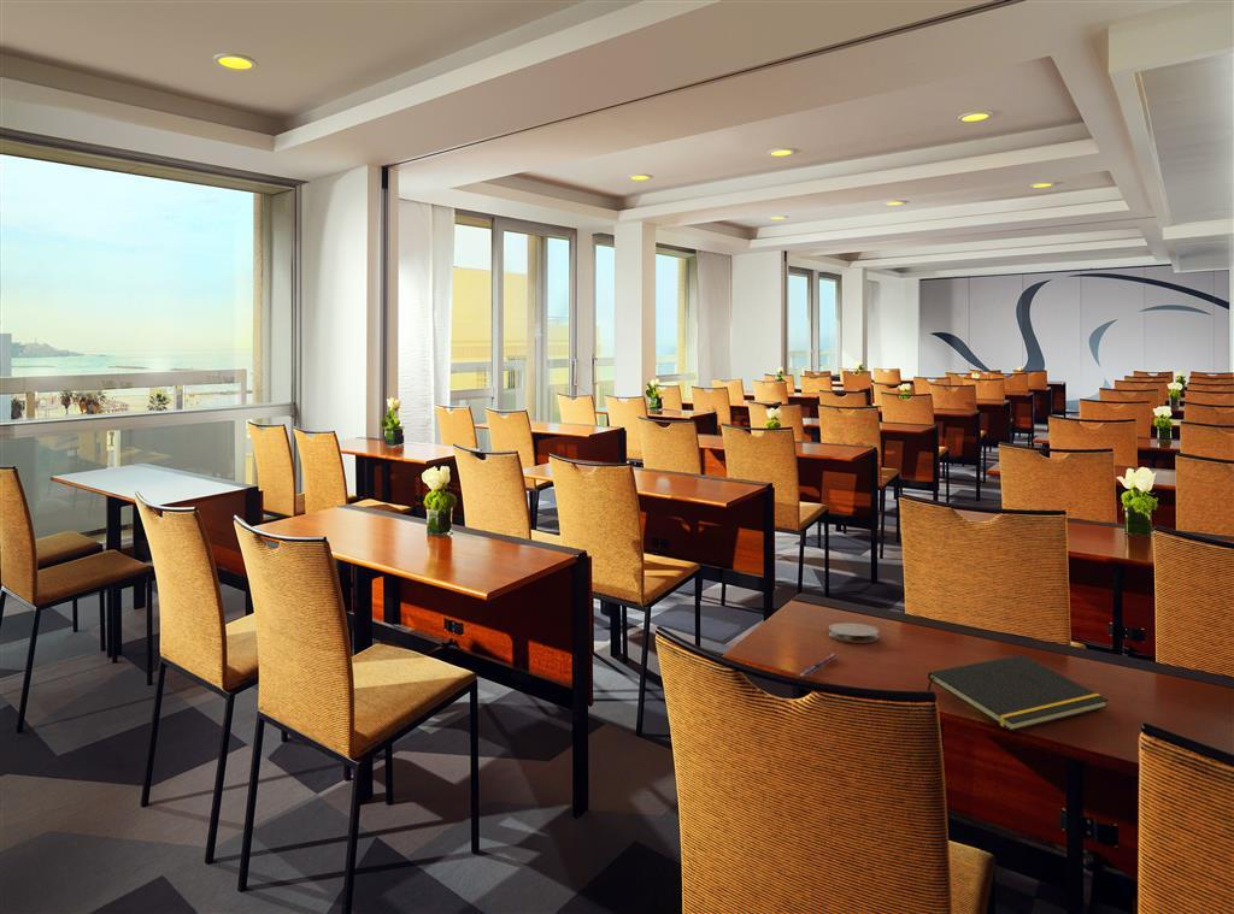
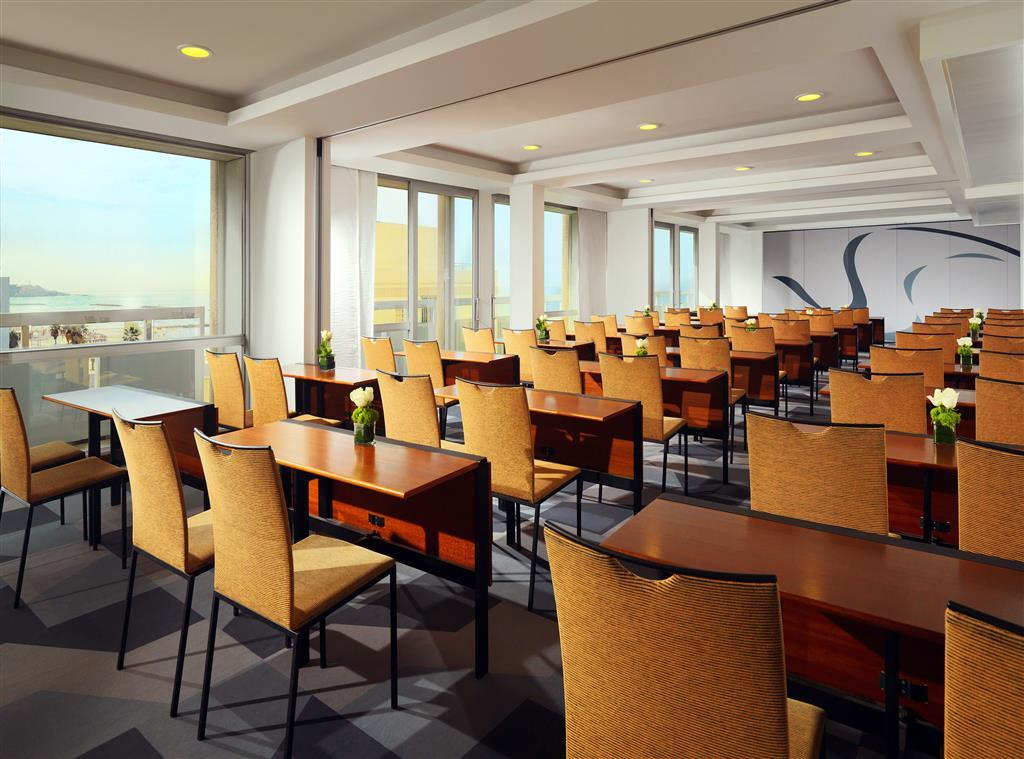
- pen (818, 664)
- coaster (853, 632)
- notepad (1016, 689)
